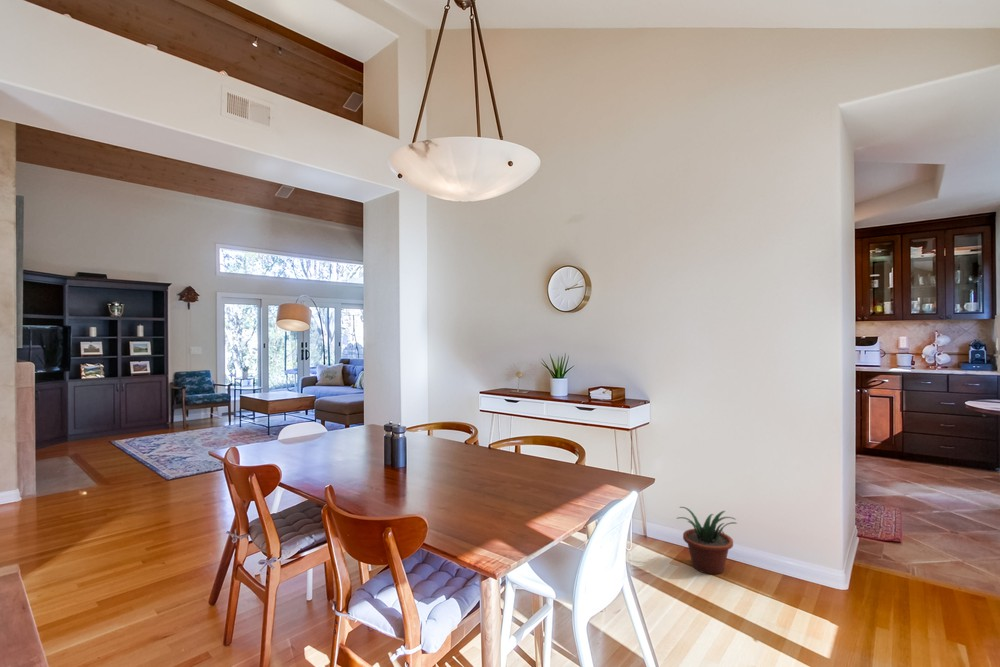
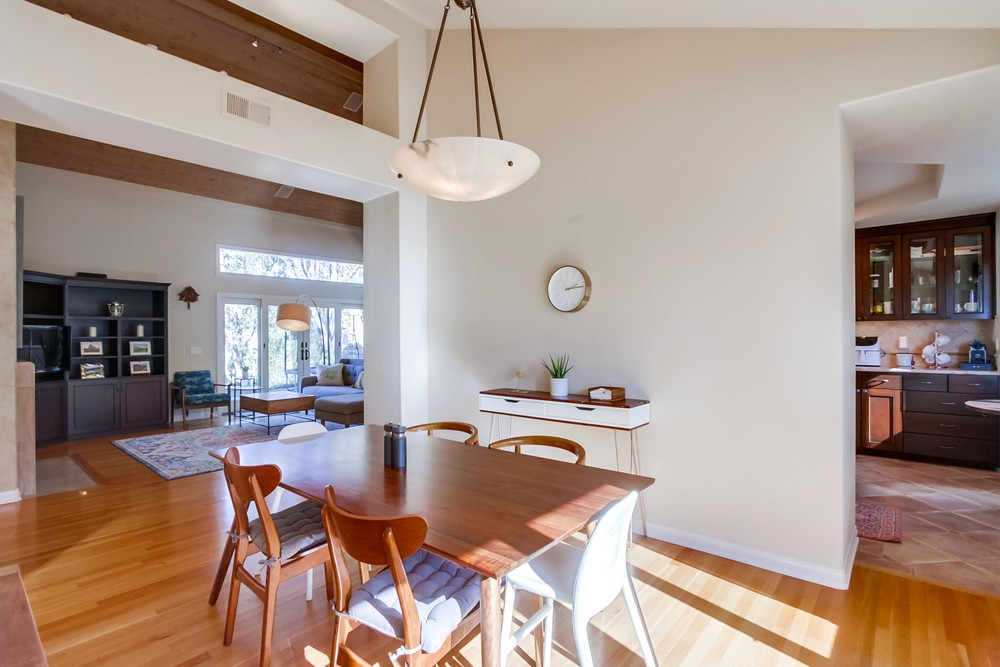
- potted plant (707, 539)
